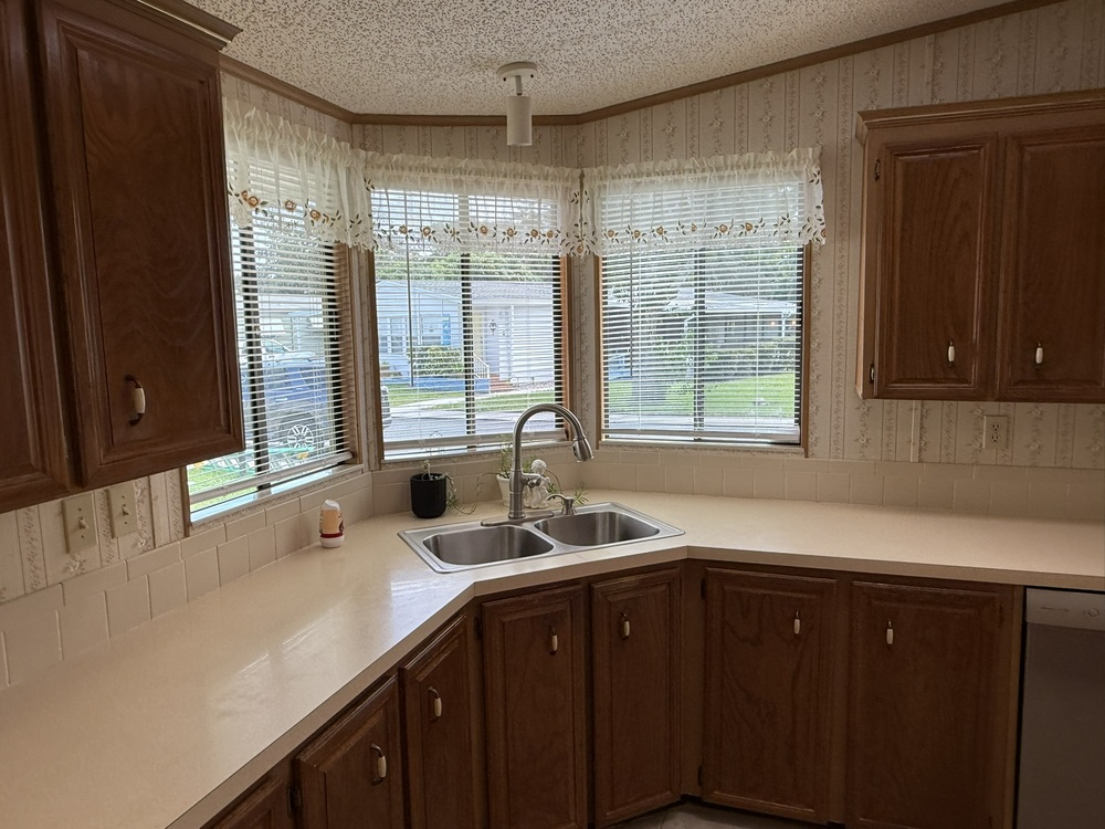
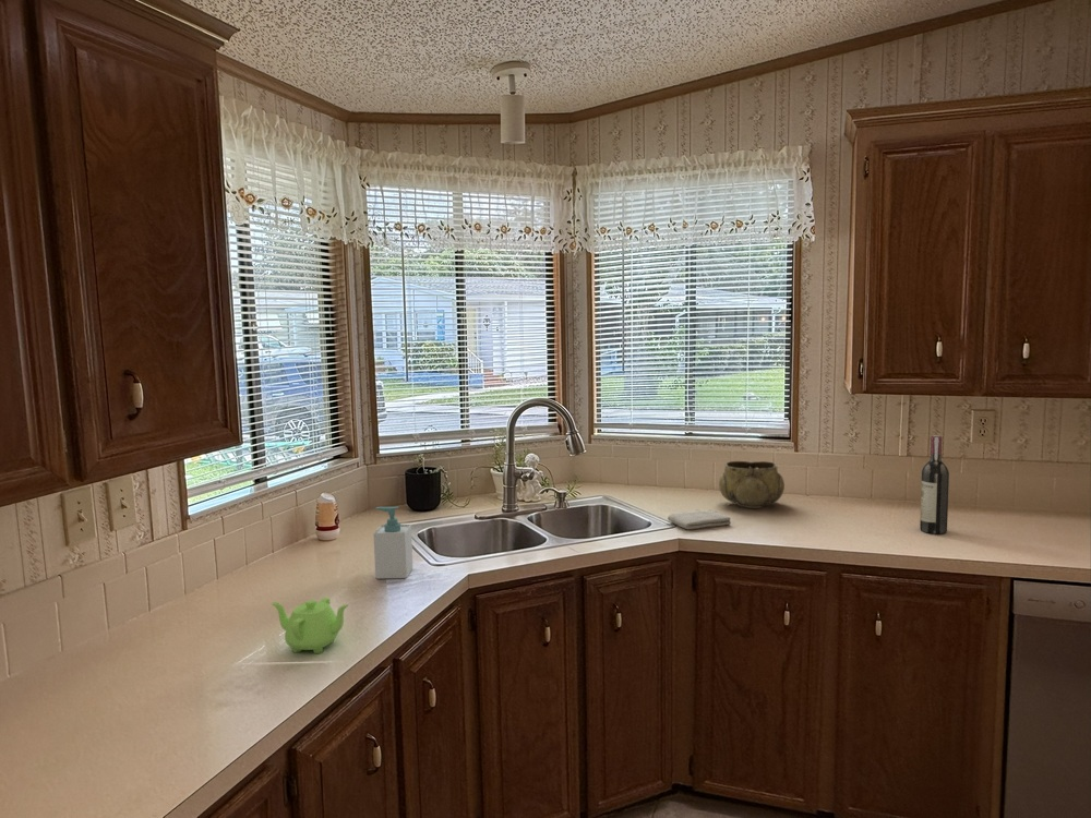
+ teapot (311, 623)
+ soap bottle (393, 540)
+ washcloth (699, 518)
+ decorative bowl (751, 484)
+ wine bottle (934, 483)
